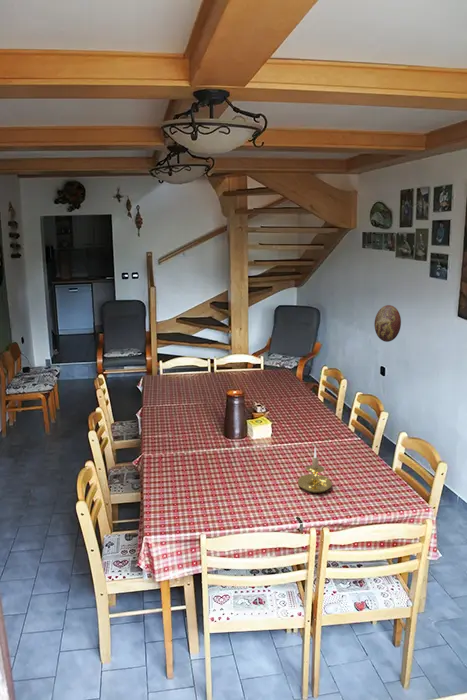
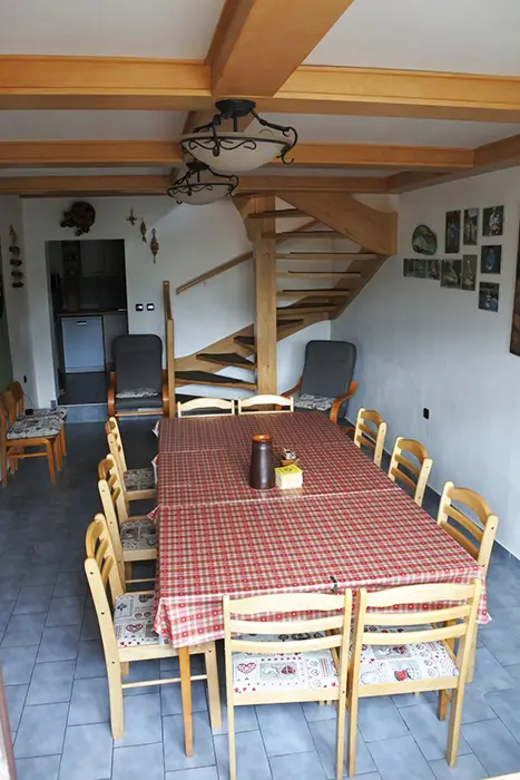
- decorative shield (386, 323)
- candle holder (315, 467)
